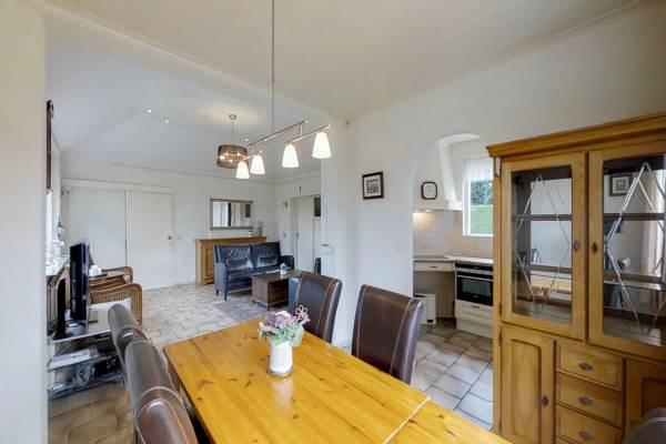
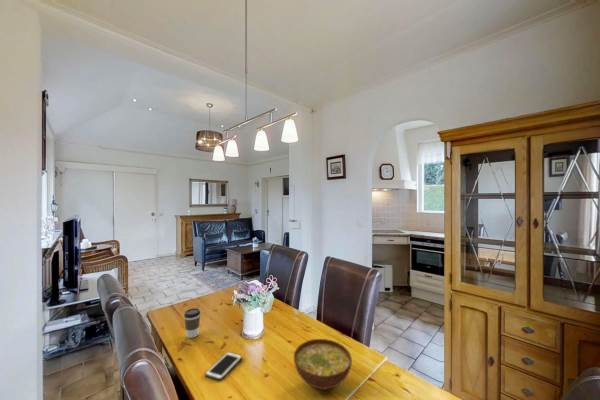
+ coffee cup (192, 323)
+ bowl (322, 368)
+ cell phone (224, 365)
